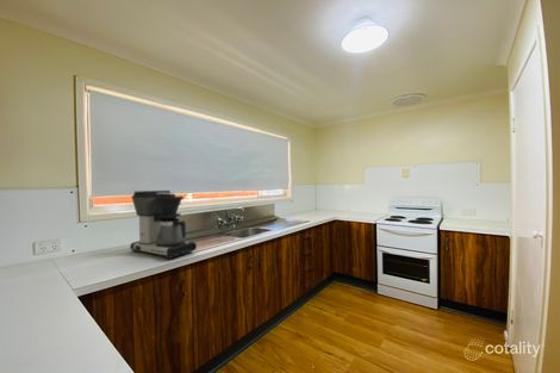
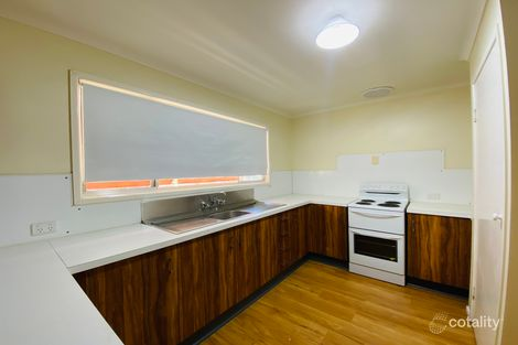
- coffee maker (162, 220)
